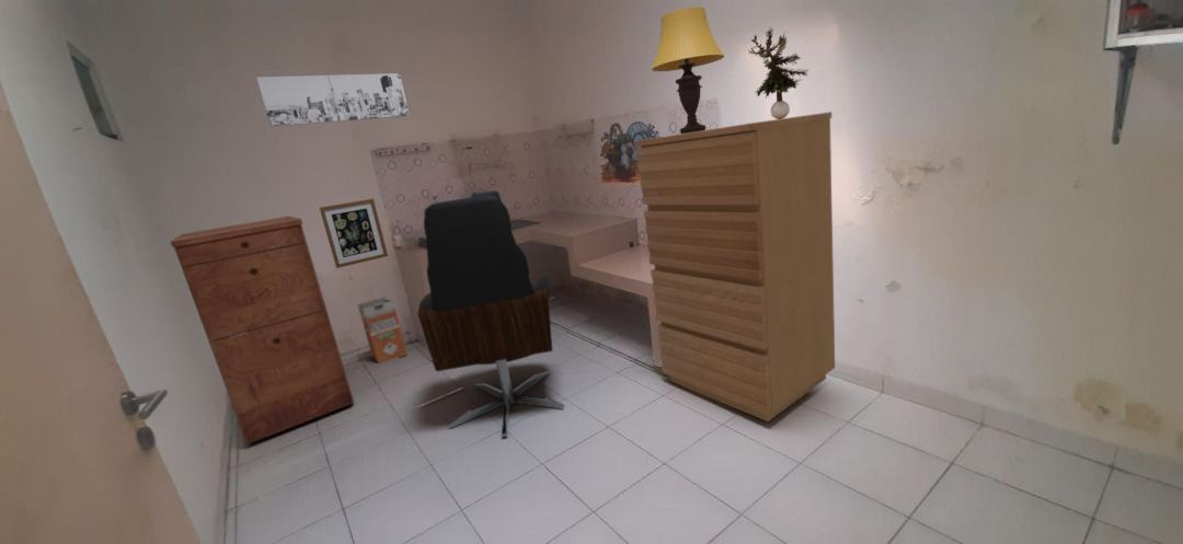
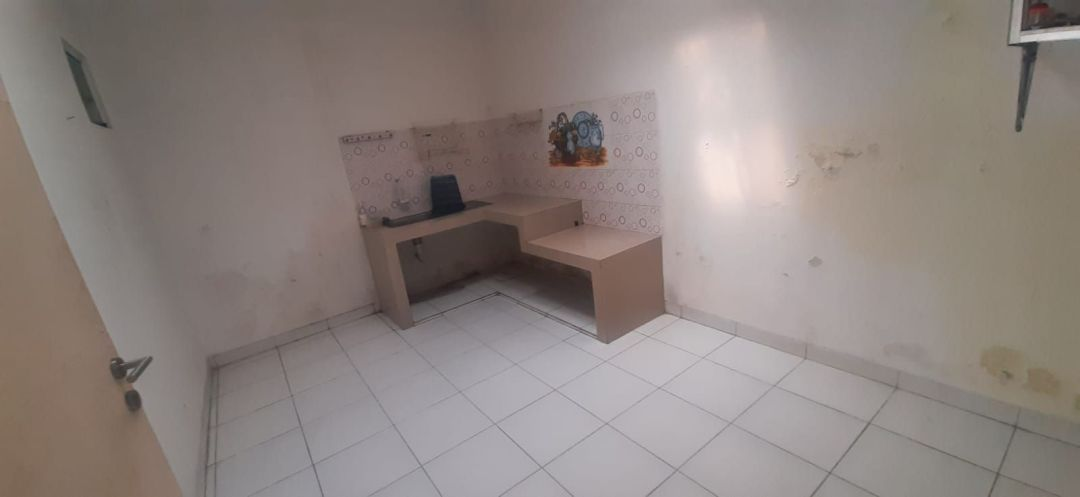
- wall art (338, 99)
- wall art (355, 232)
- table lamp (688, 73)
- potted plant (774, 72)
- office chair (490, 303)
- filing cabinet (269, 320)
- dresser (737, 262)
- waste bin (382, 328)
